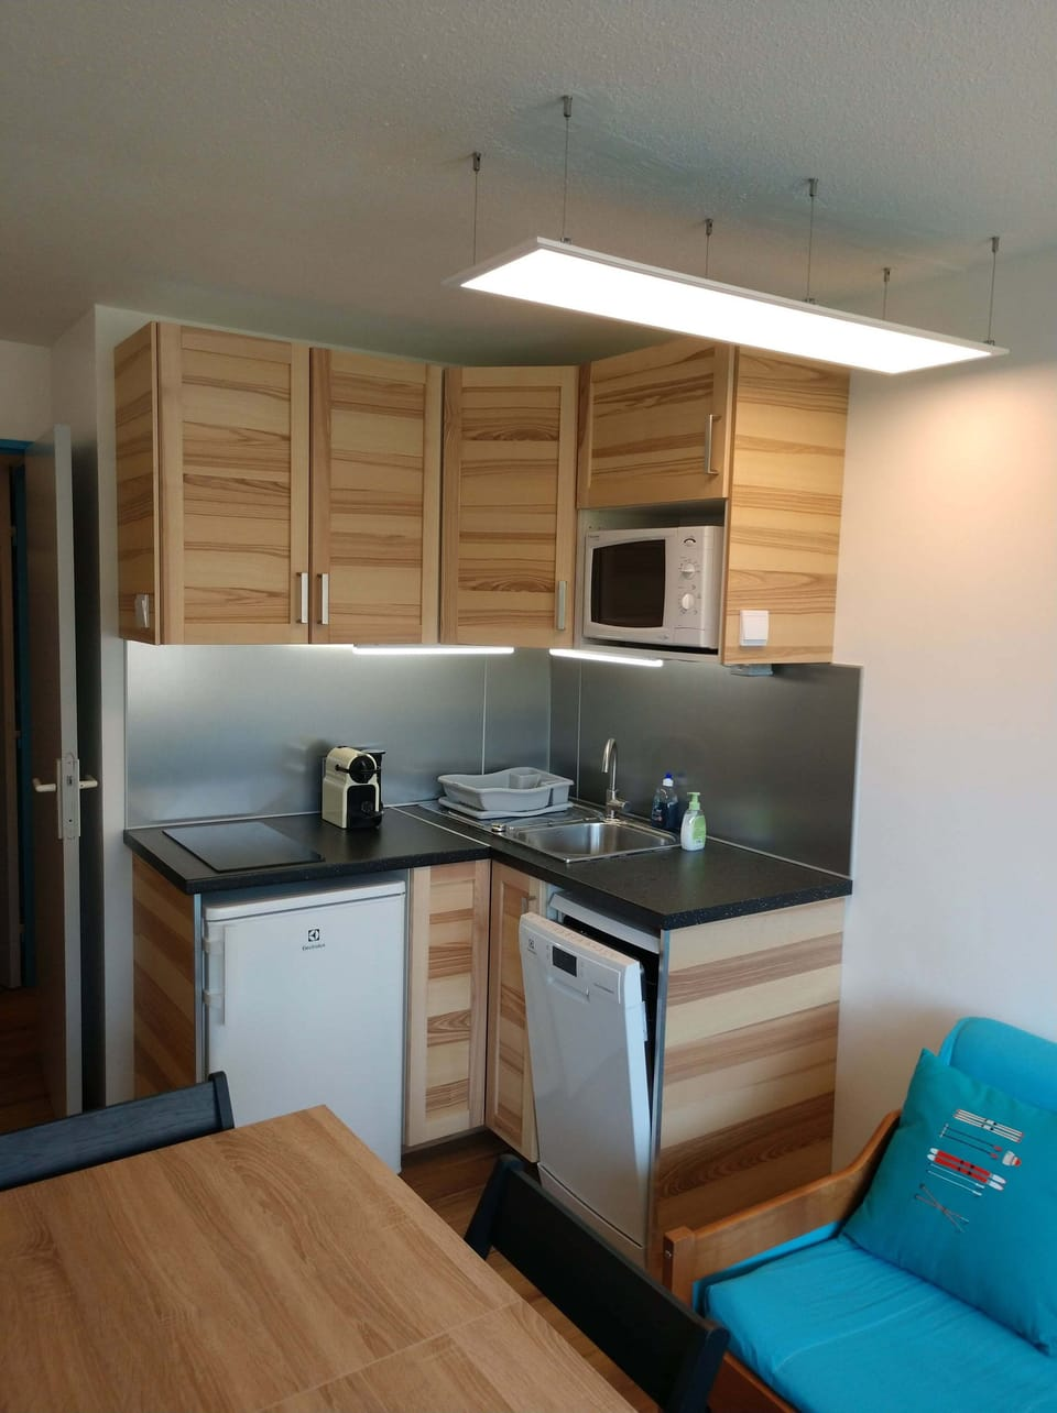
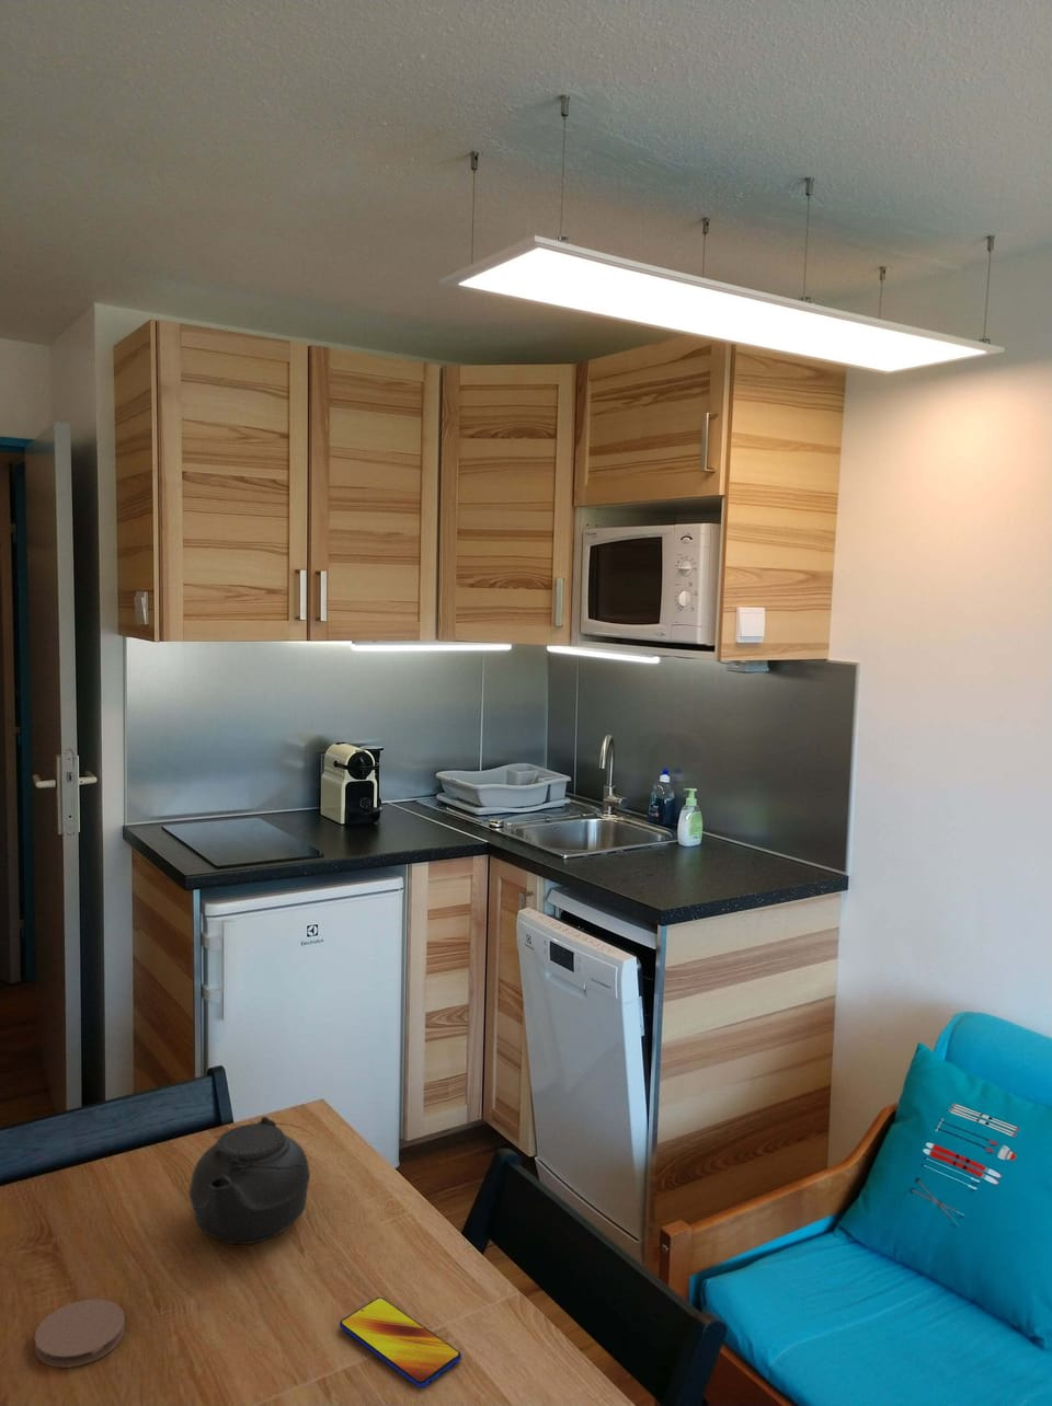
+ teapot (245, 1188)
+ smartphone (399, 1341)
+ coaster (80, 1332)
